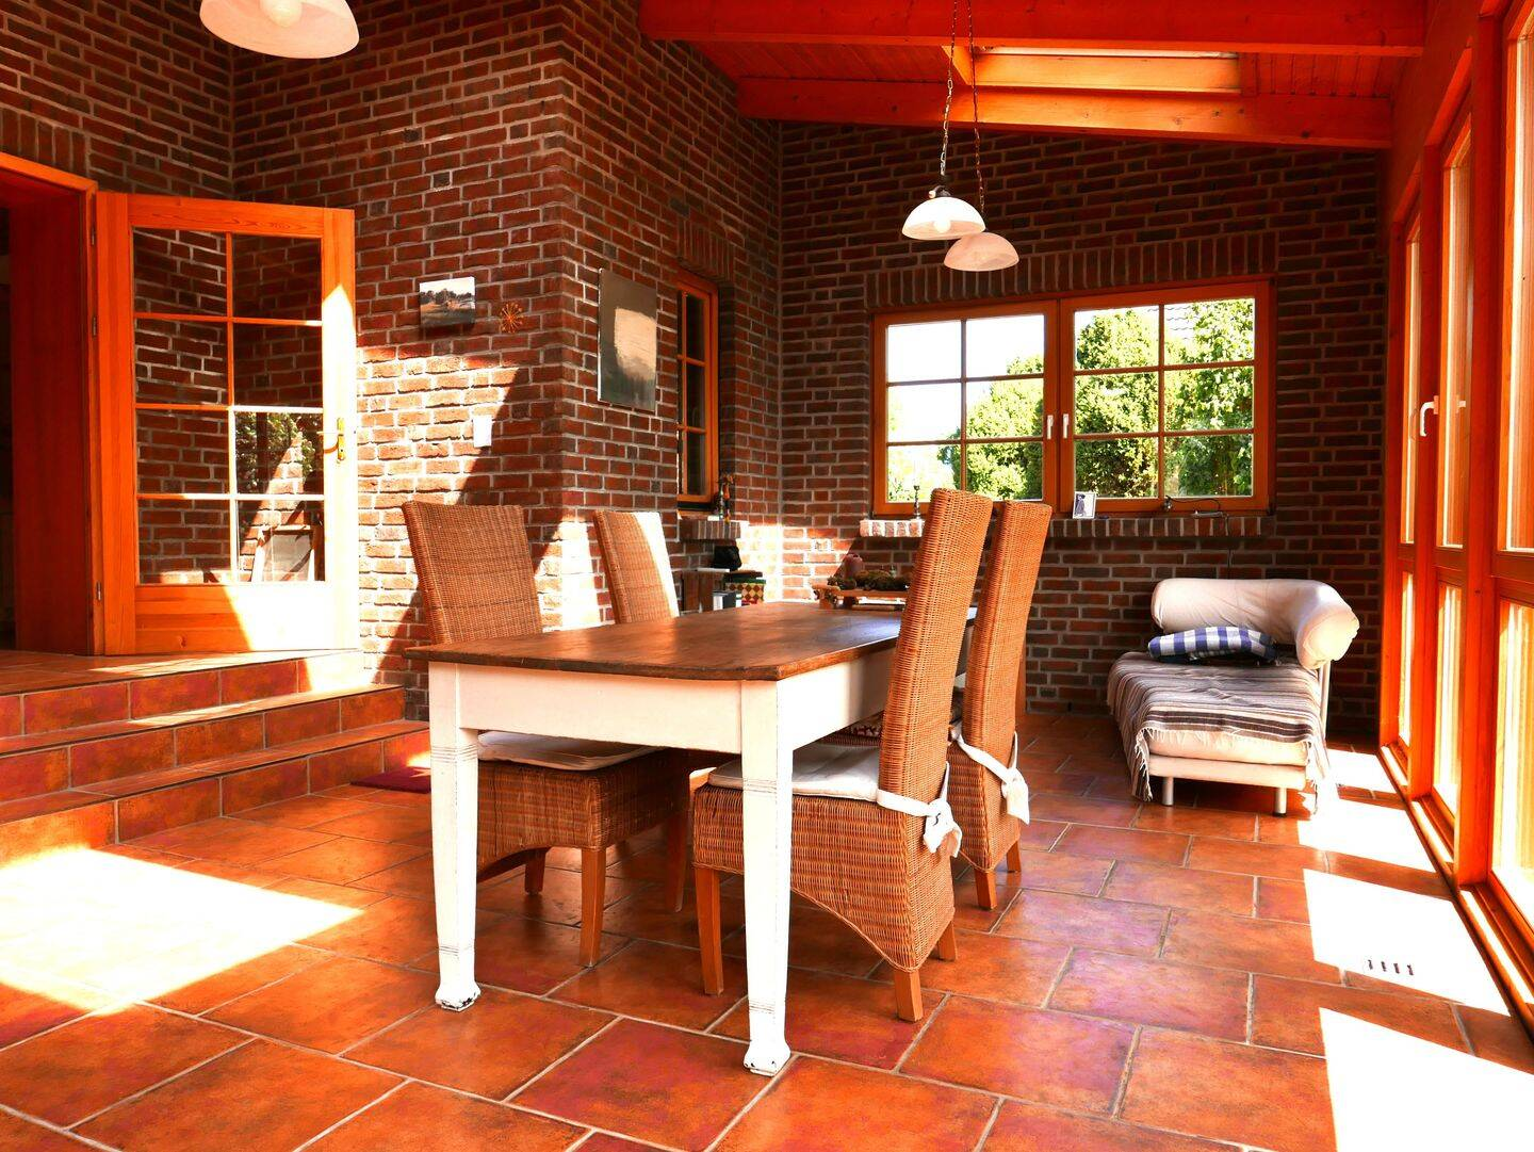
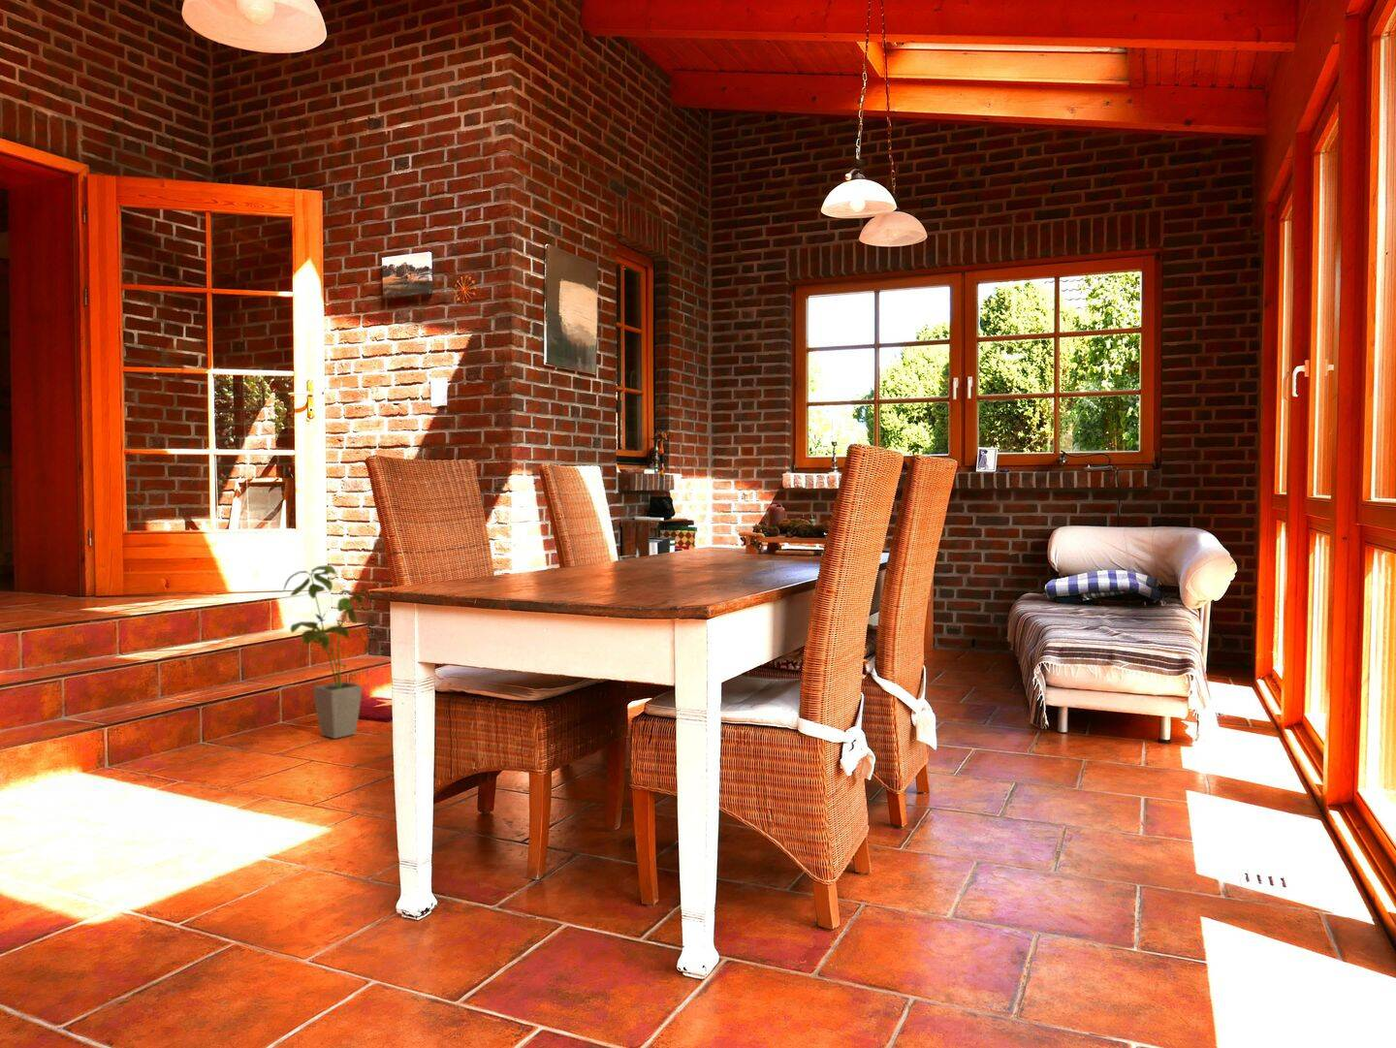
+ house plant (323, 648)
